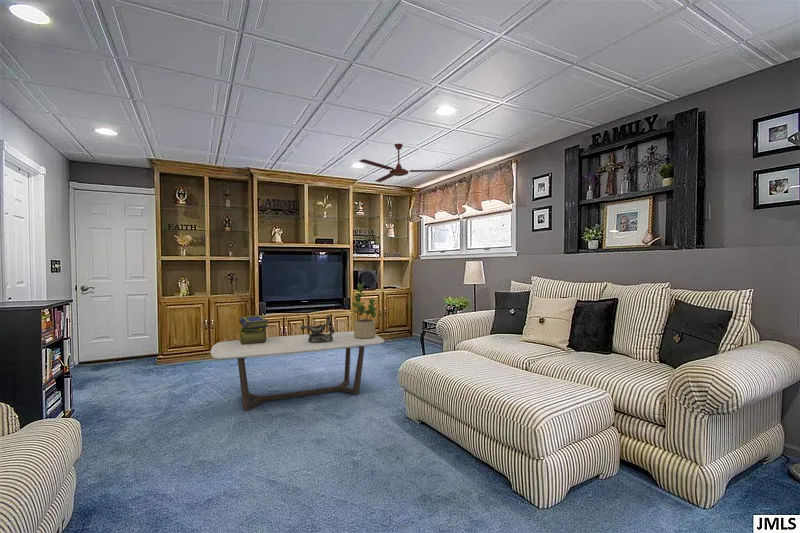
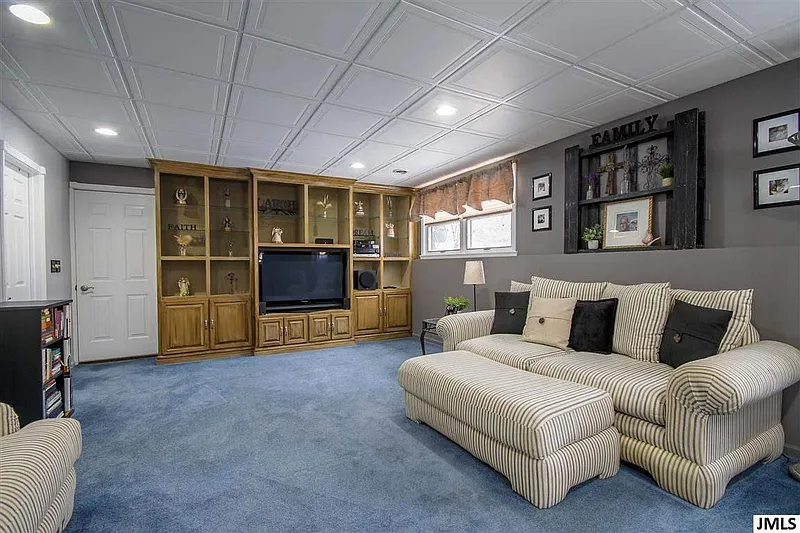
- ceiling fan (399, 161)
- coffee table (301, 352)
- decorative bowl (318, 328)
- potted plant (367, 310)
- stack of books (254, 329)
